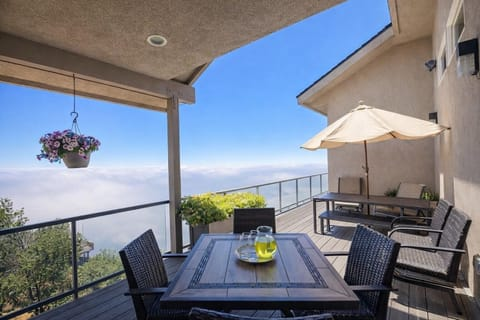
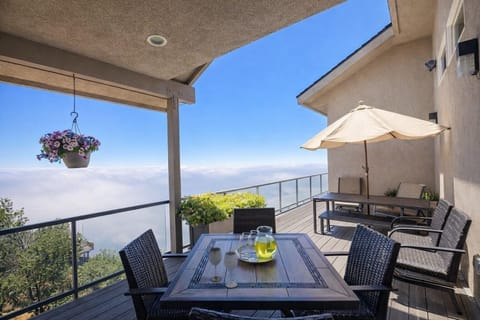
+ wineglass (225, 266)
